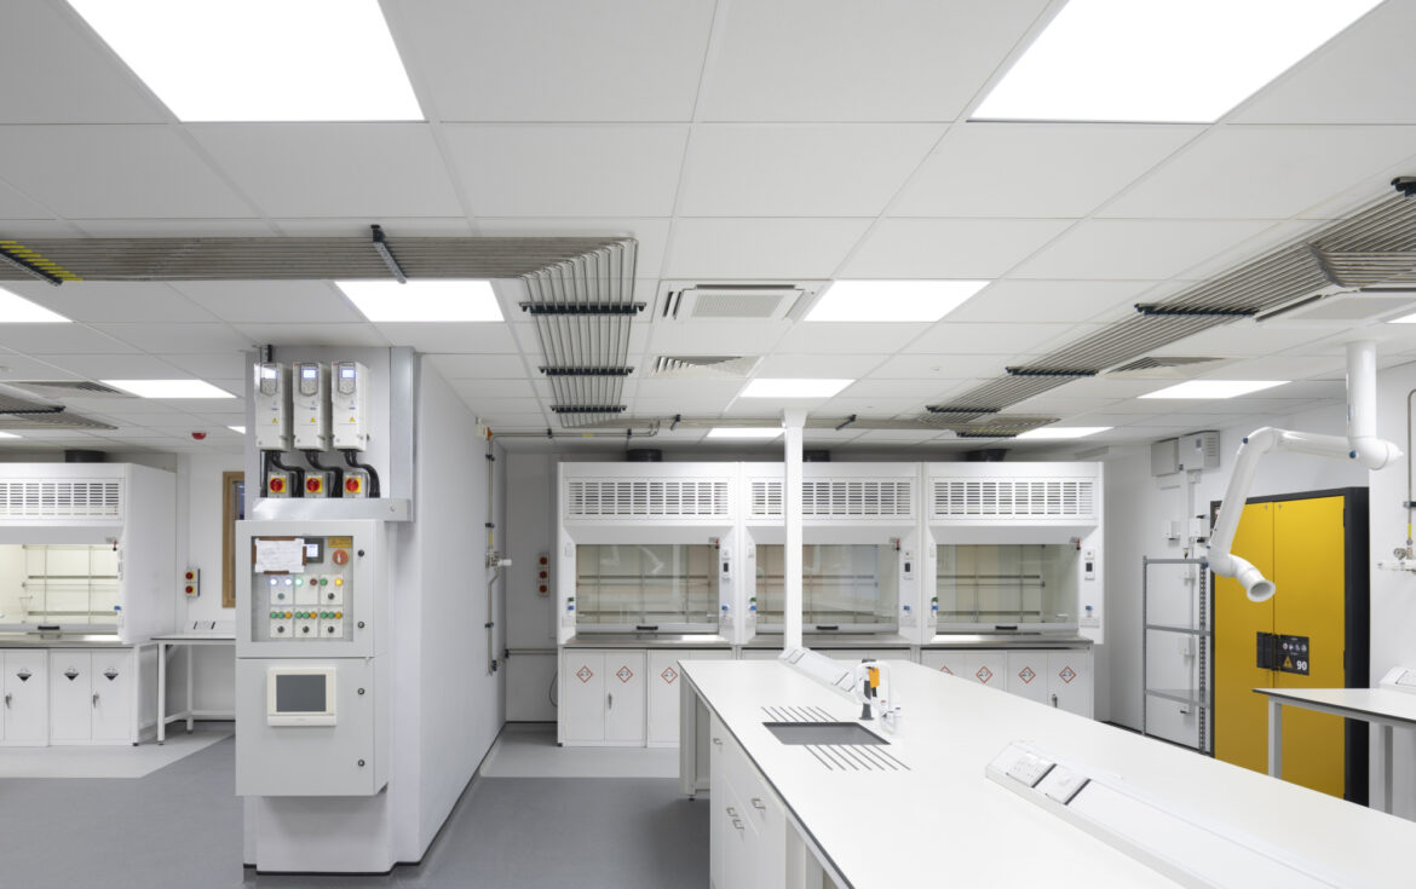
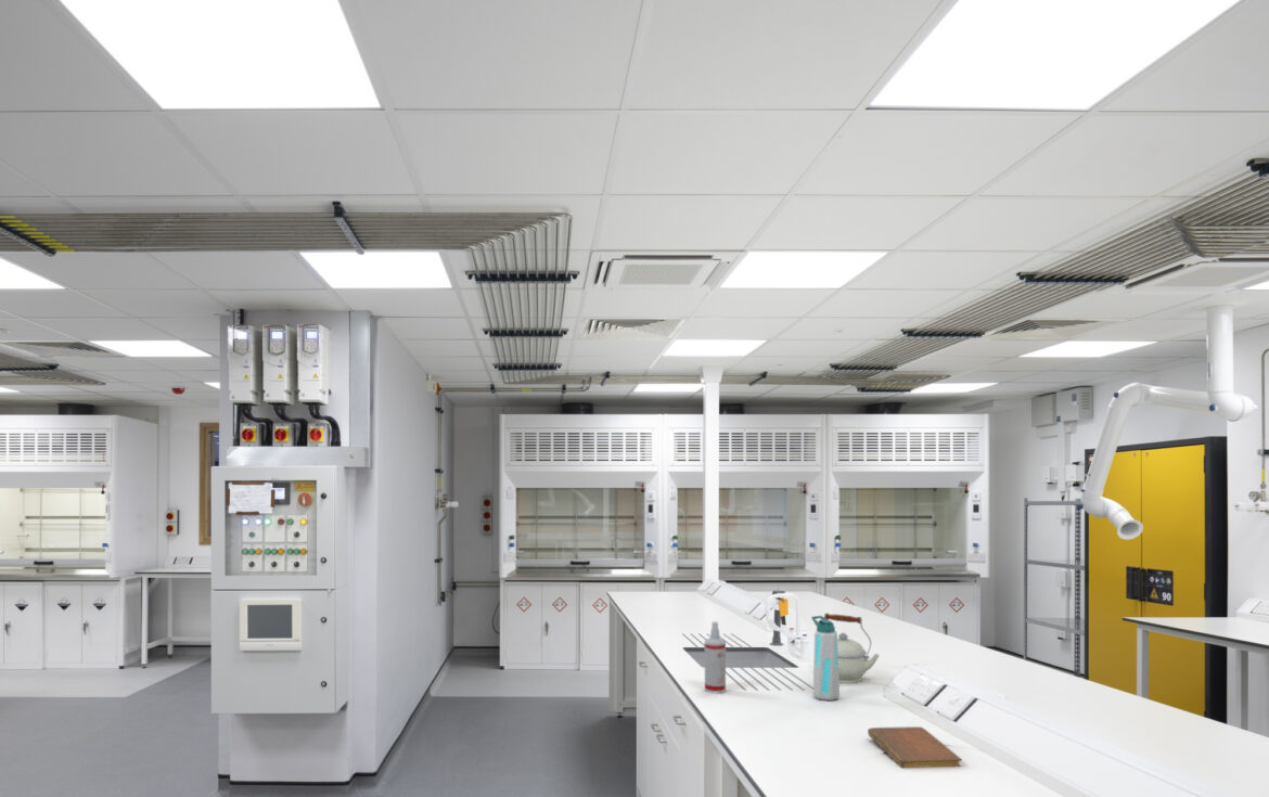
+ kettle (847, 646)
+ spray bottle (715, 656)
+ notebook (912, 747)
+ water bottle (824, 657)
